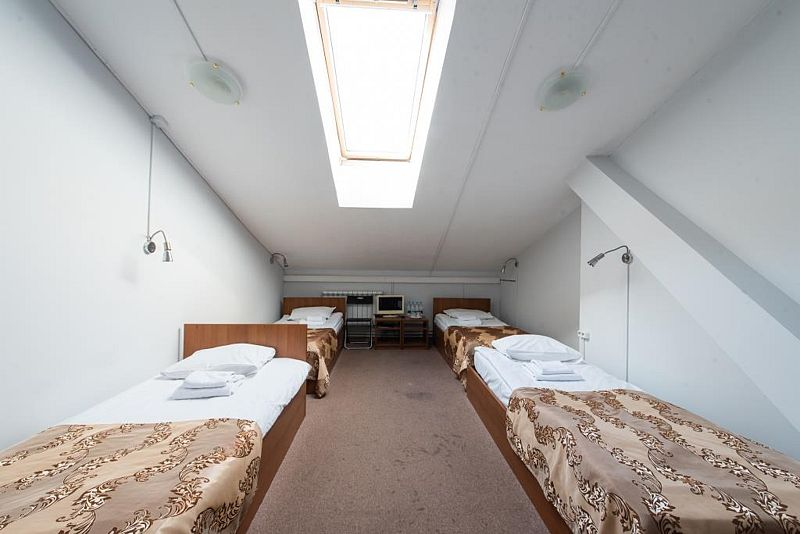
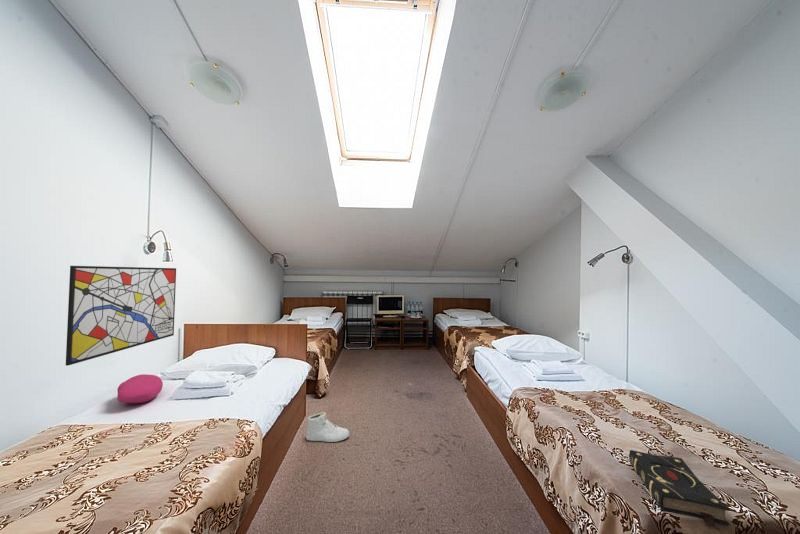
+ cushion (137, 389)
+ sneaker (327, 425)
+ book (673, 484)
+ wall art (131, 307)
